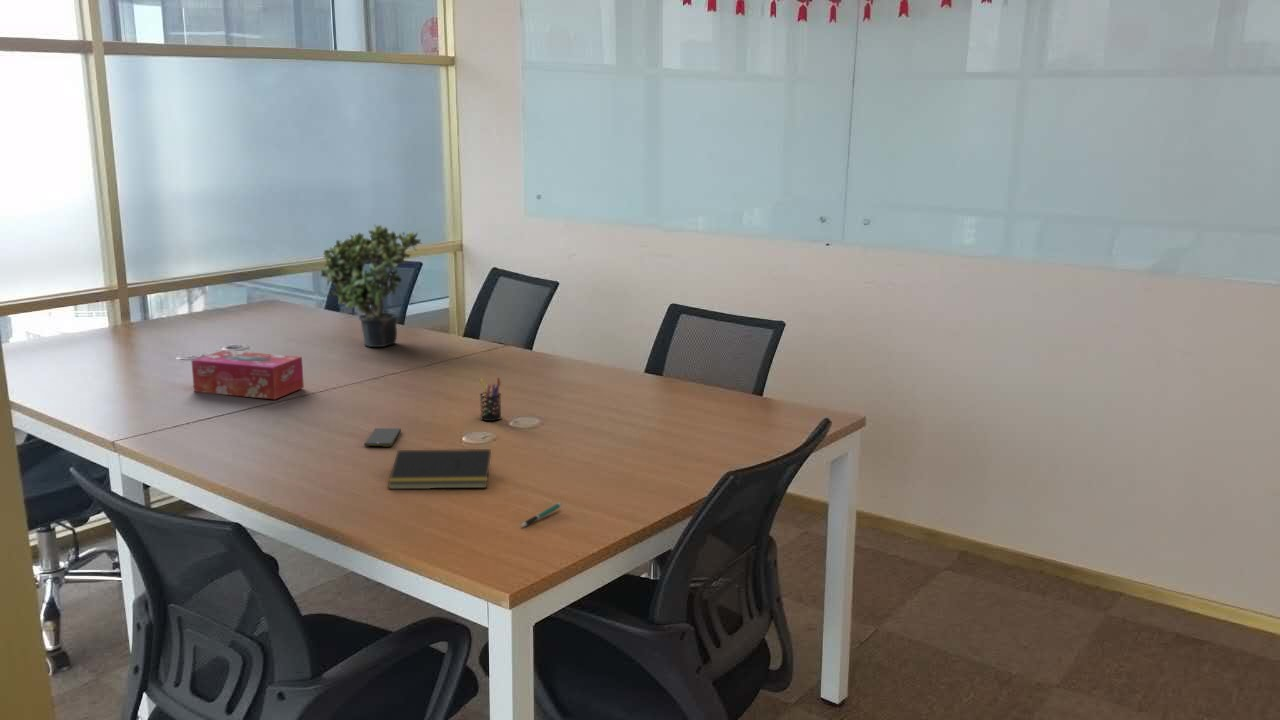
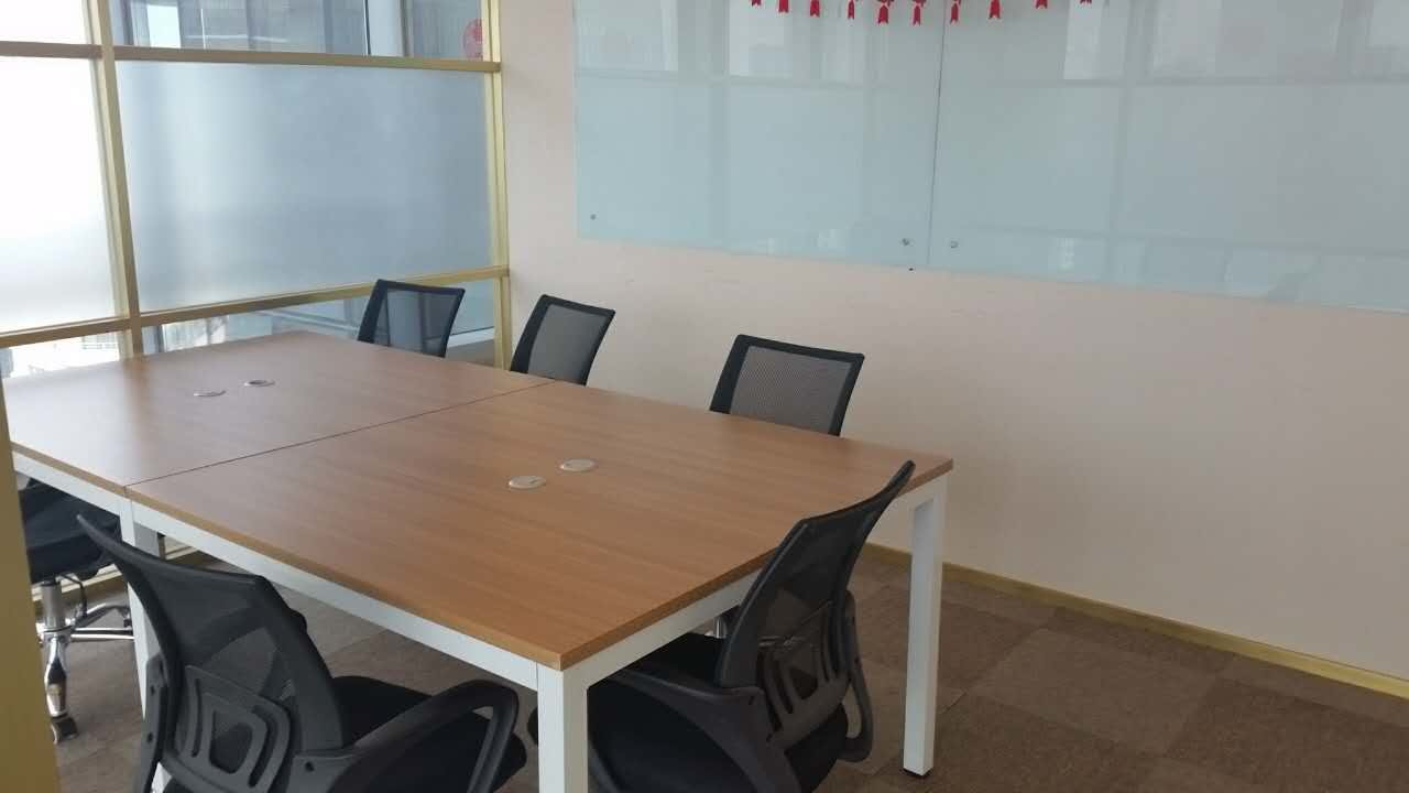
- tissue box (248, 374)
- smartphone (383, 436)
- potted plant (377, 284)
- pen holder (493, 397)
- pen (541, 514)
- notepad (441, 468)
